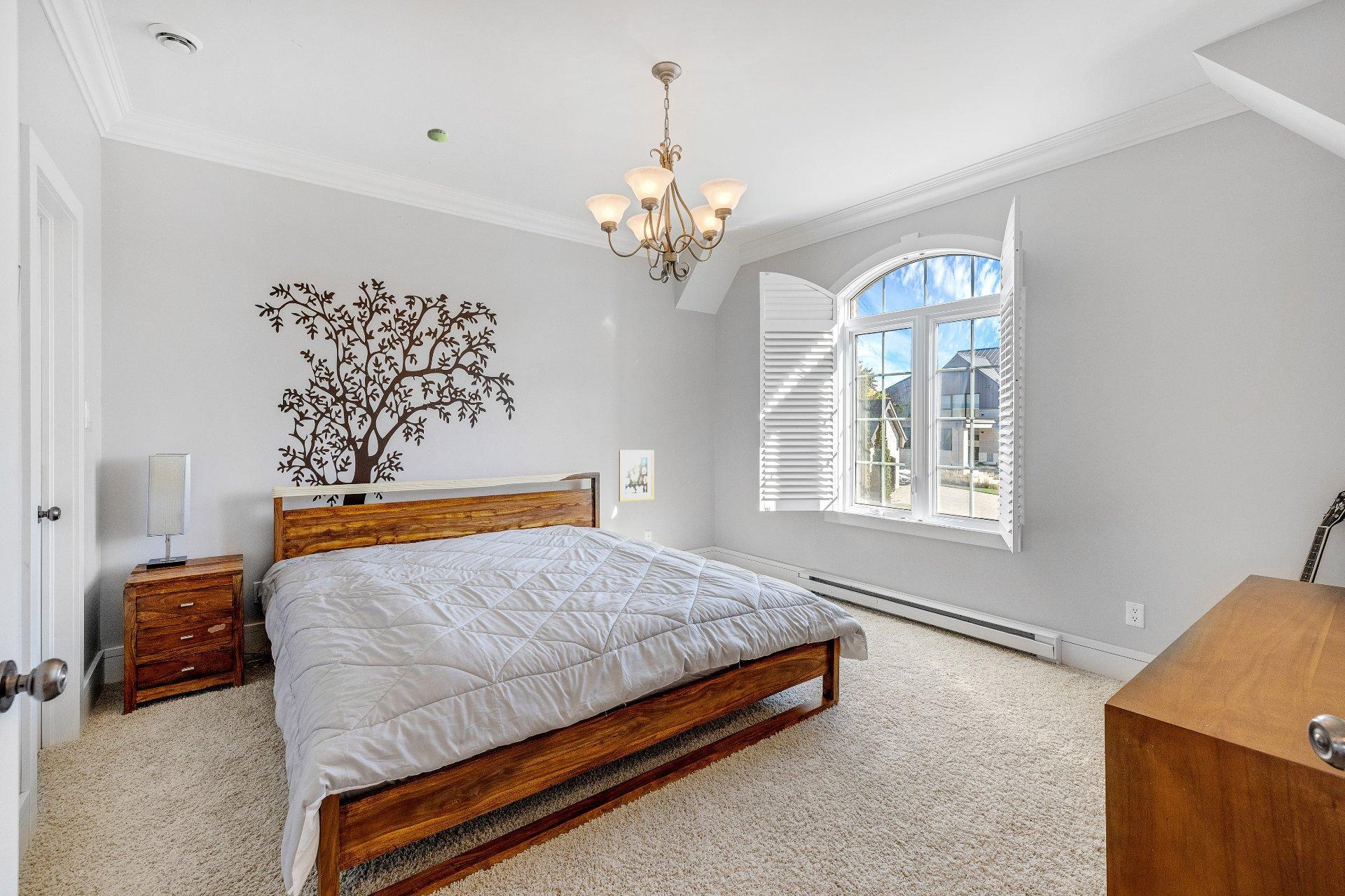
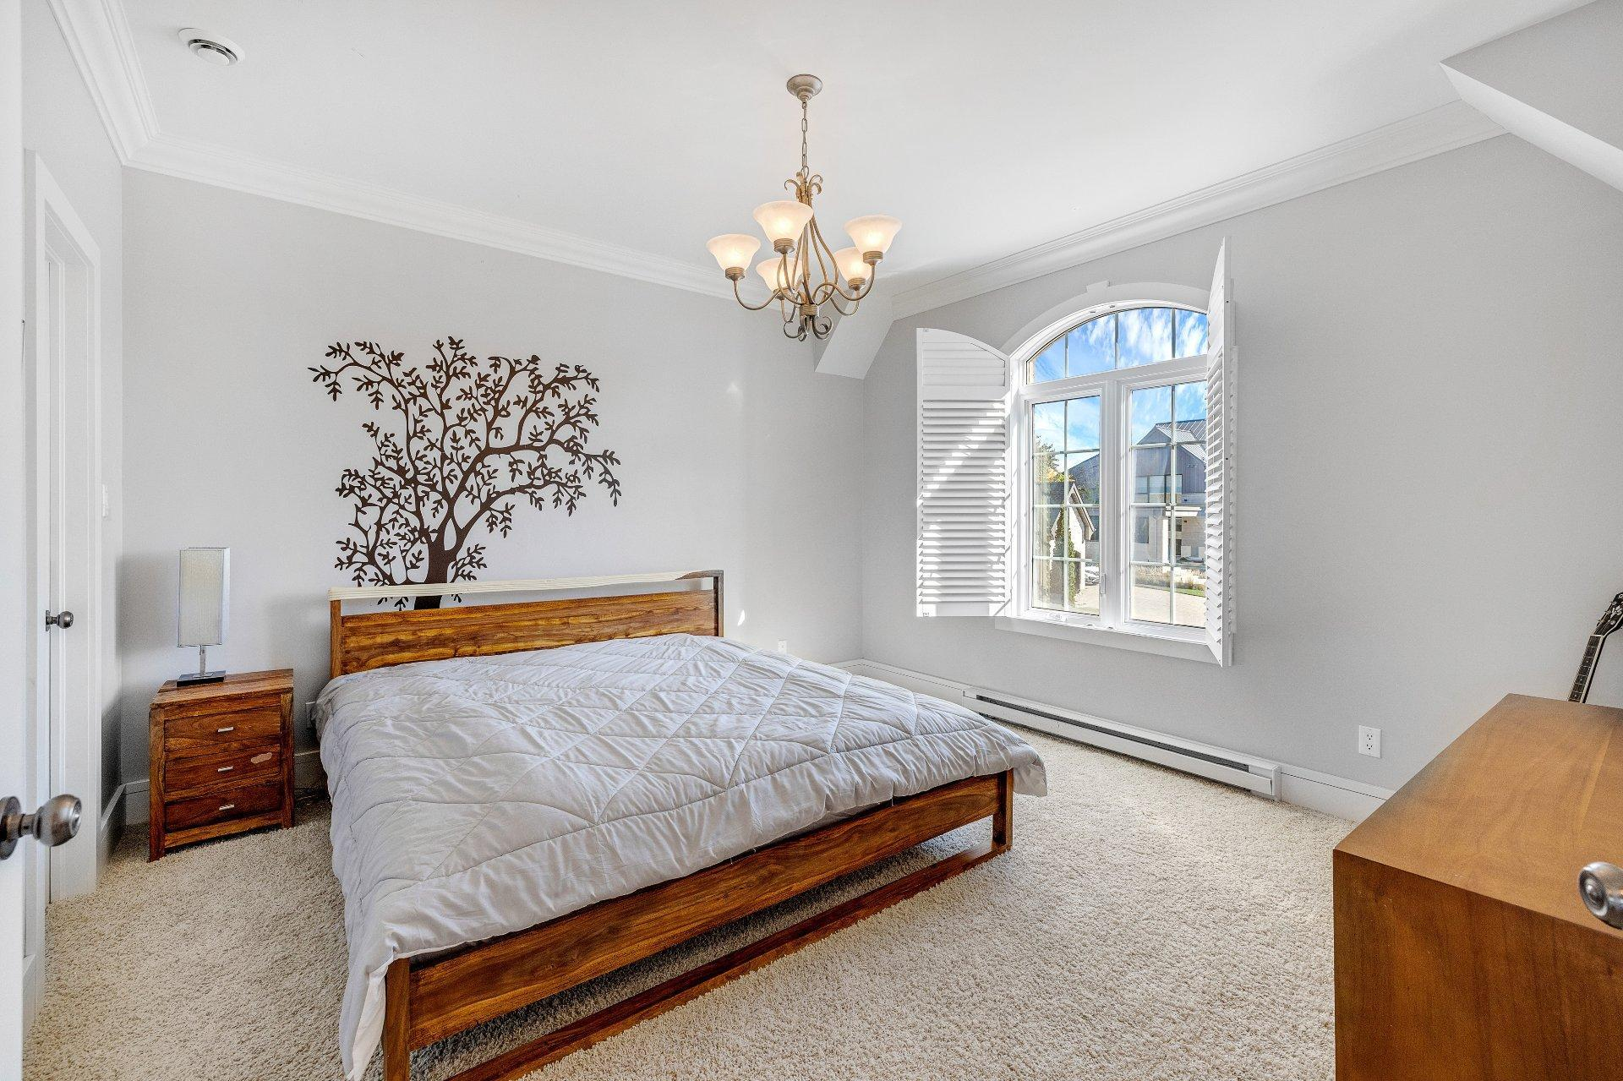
- smoke detector (438, 135)
- wall art (637, 475)
